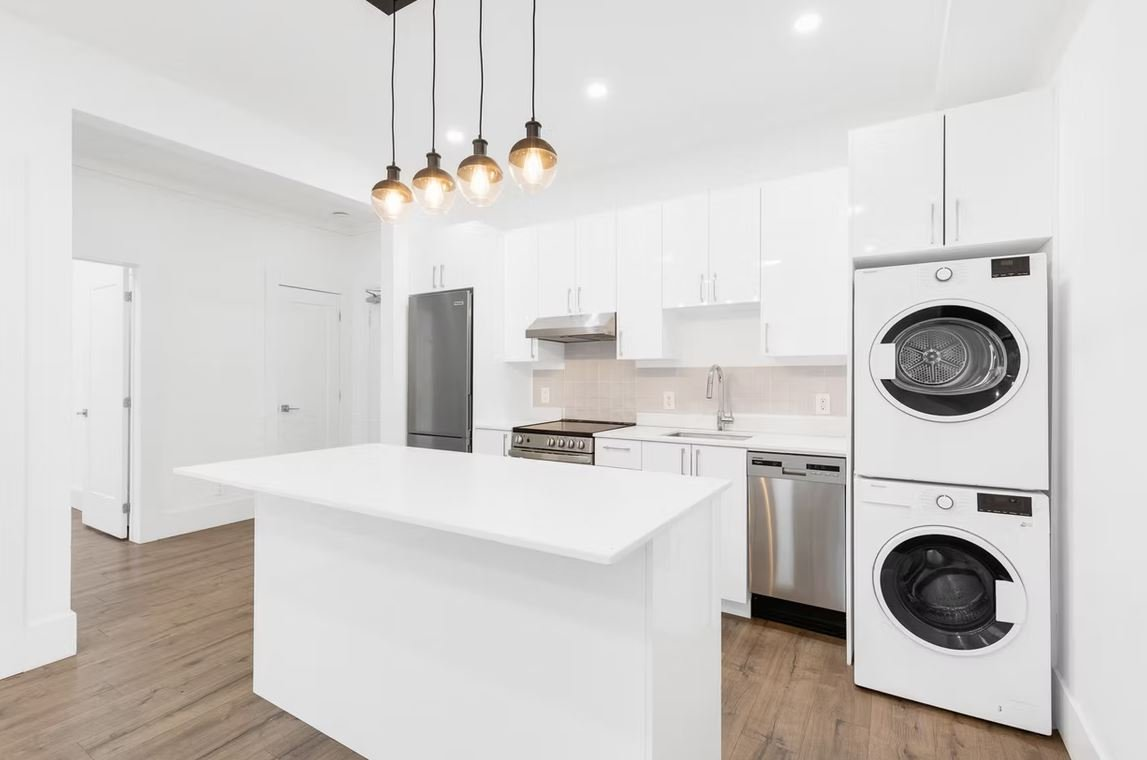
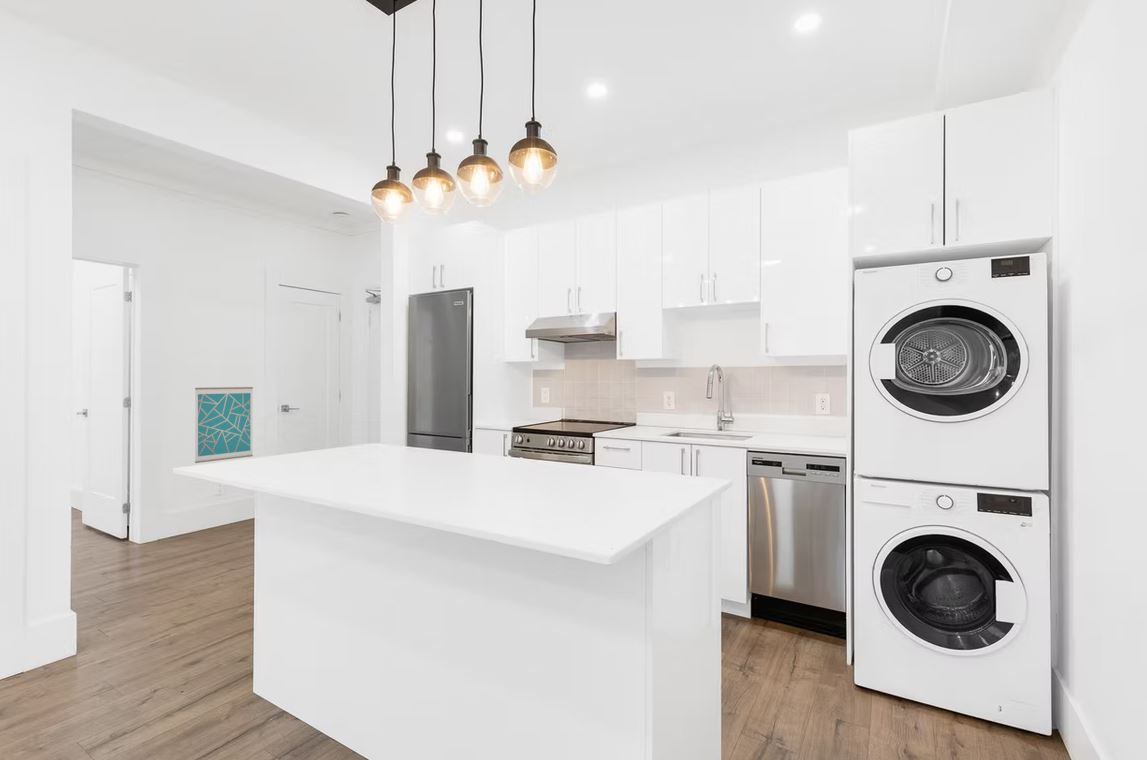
+ wall art (225, 423)
